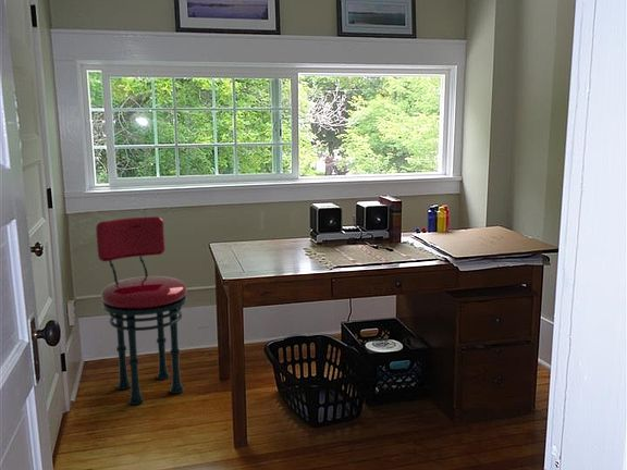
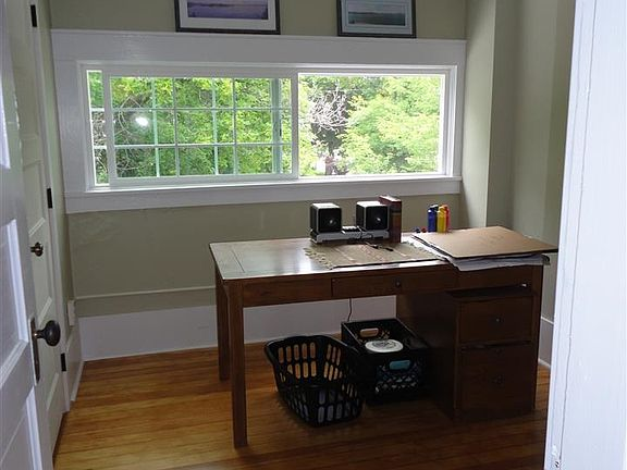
- stool (143, 306)
